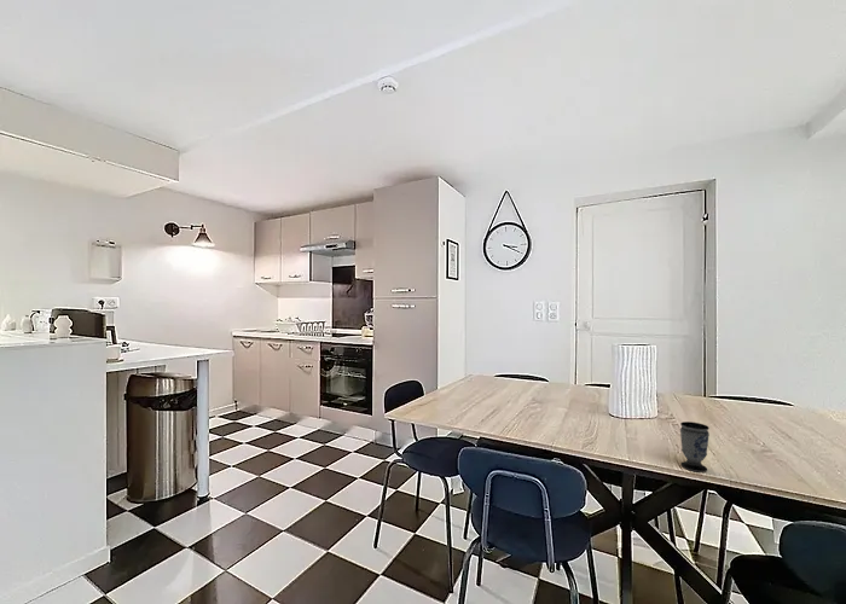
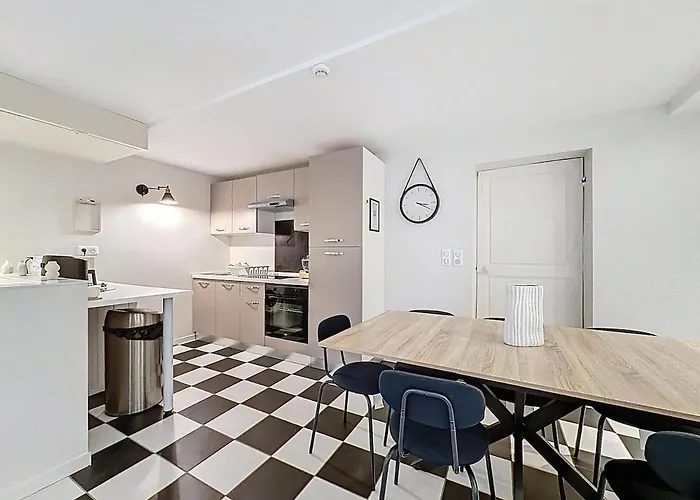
- cup (694, 446)
